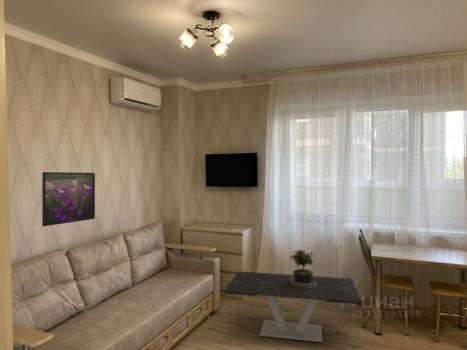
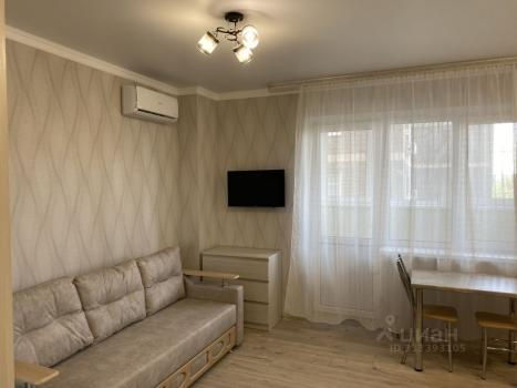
- coffee table (291, 297)
- potted plant (301, 264)
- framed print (70, 197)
